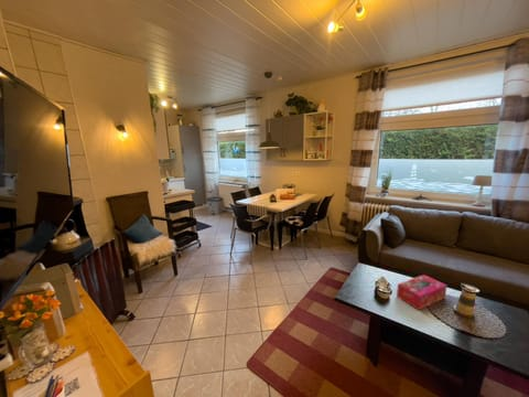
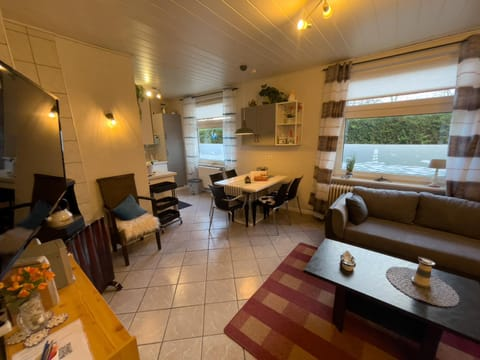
- tissue box (421, 290)
